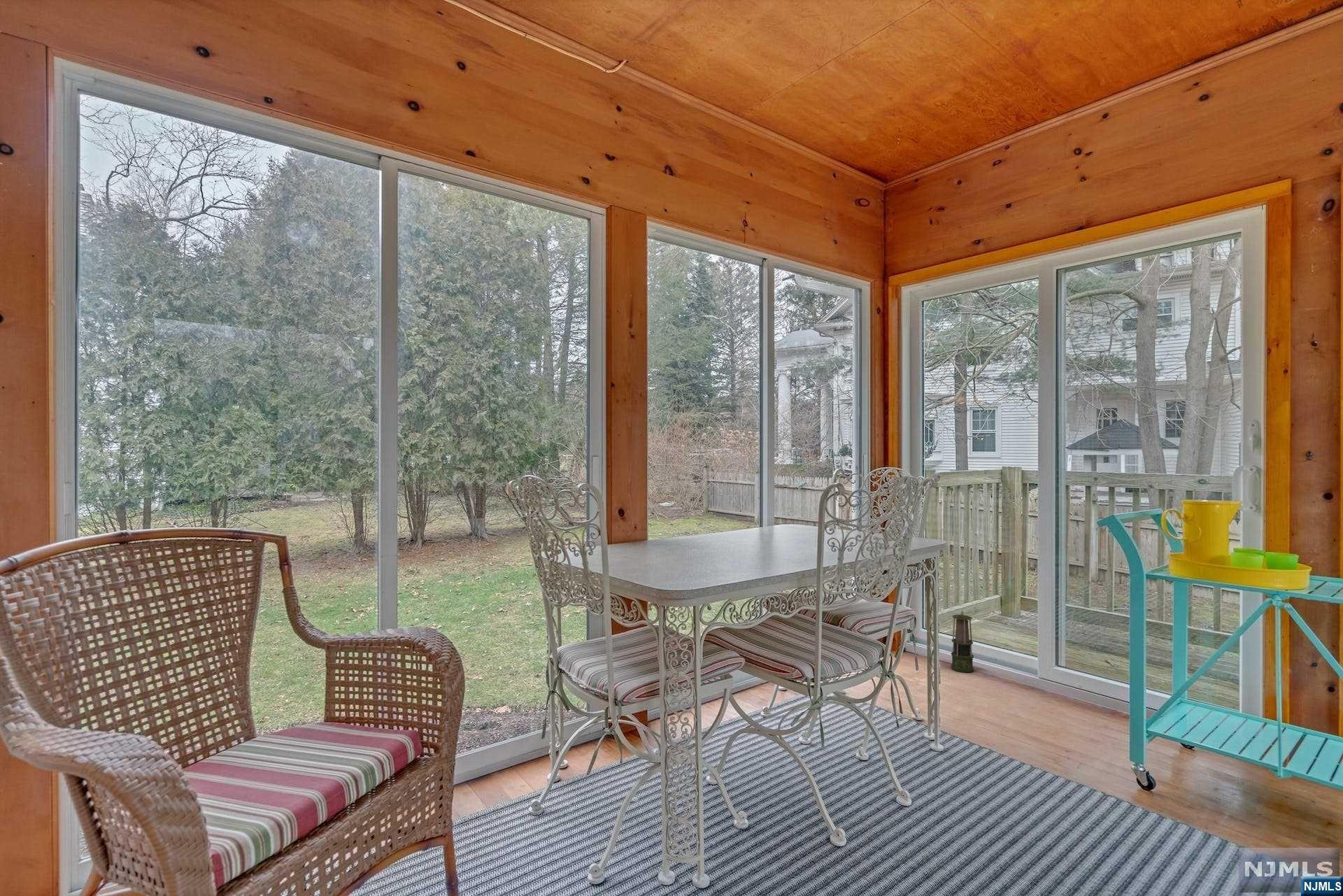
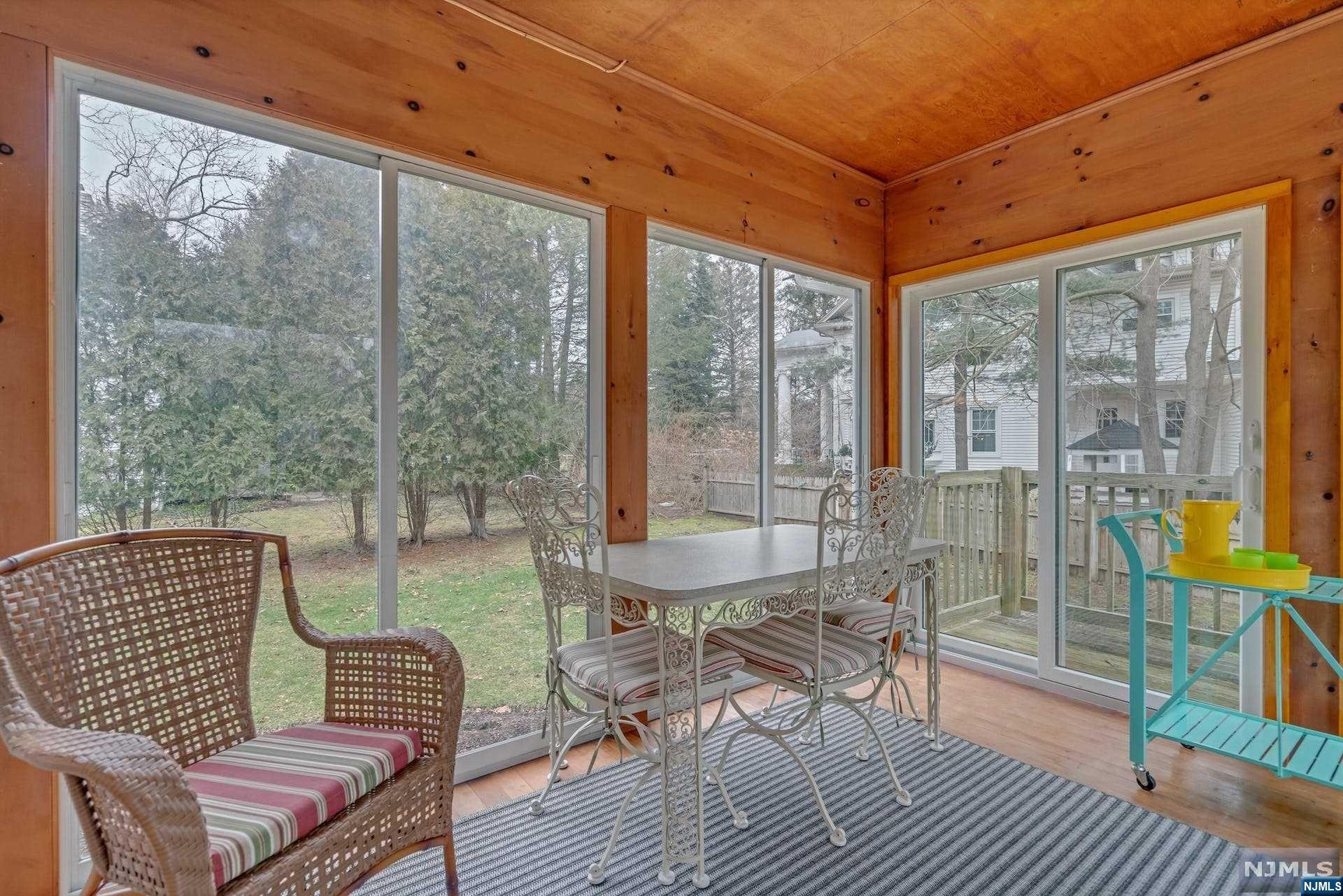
- lantern (962, 640)
